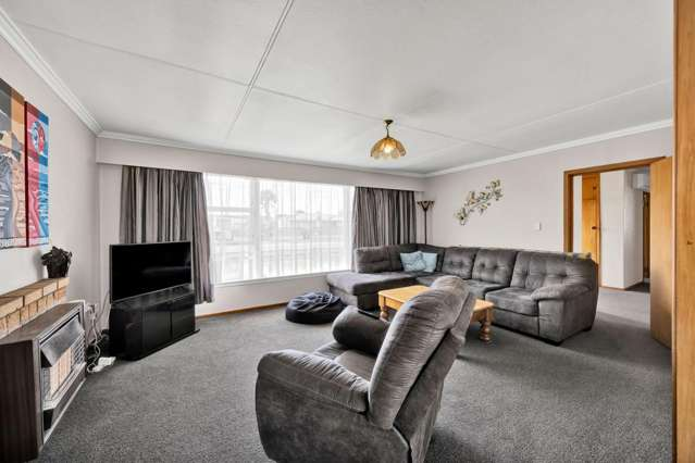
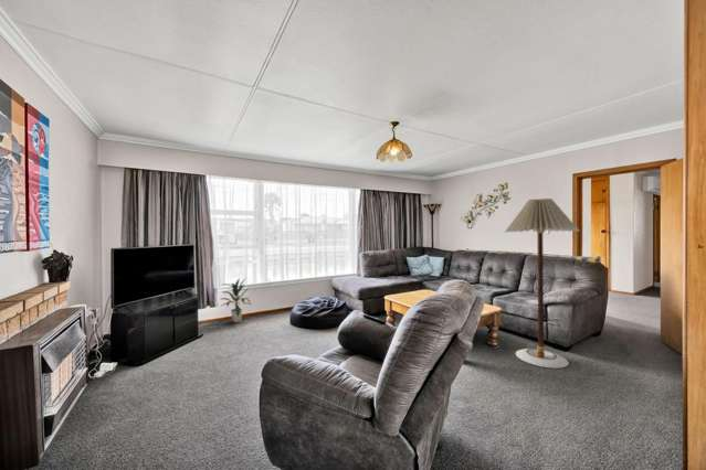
+ indoor plant (235, 299)
+ floor lamp (540, 278)
